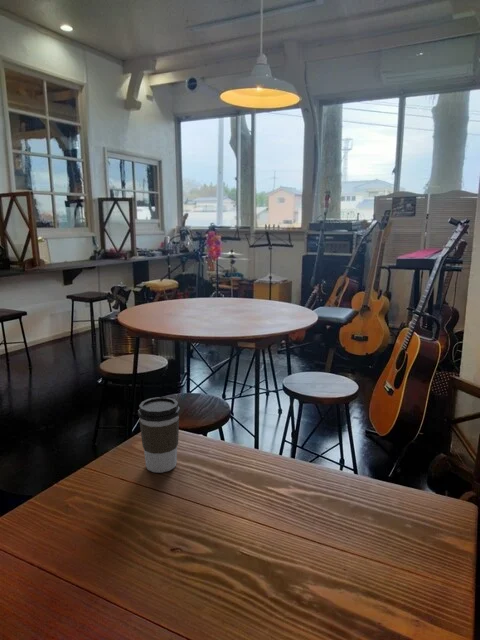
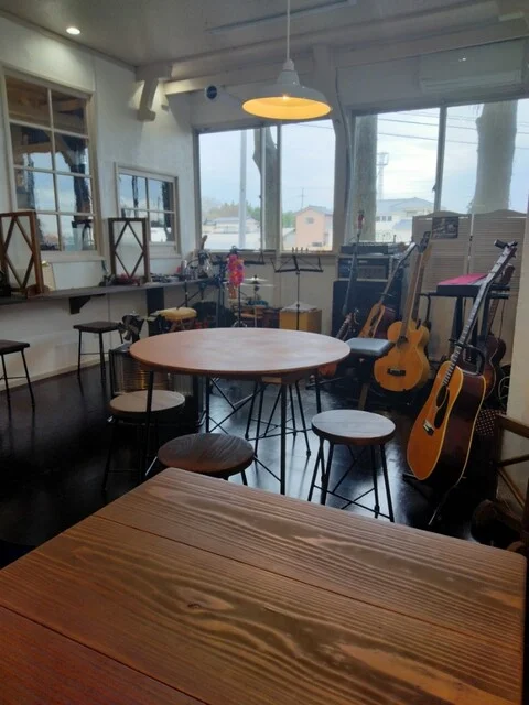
- coffee cup (160, 434)
